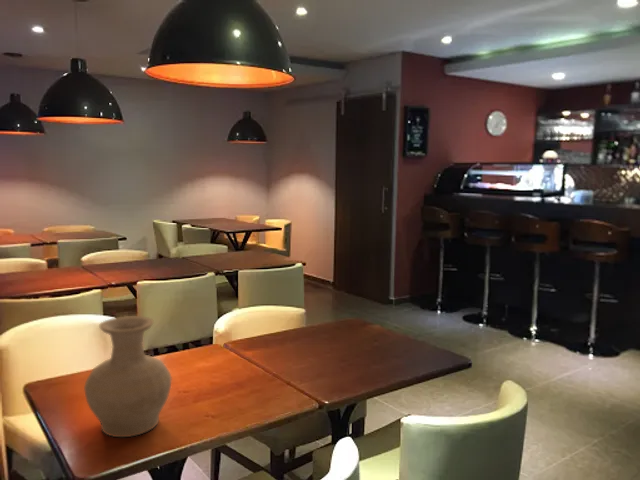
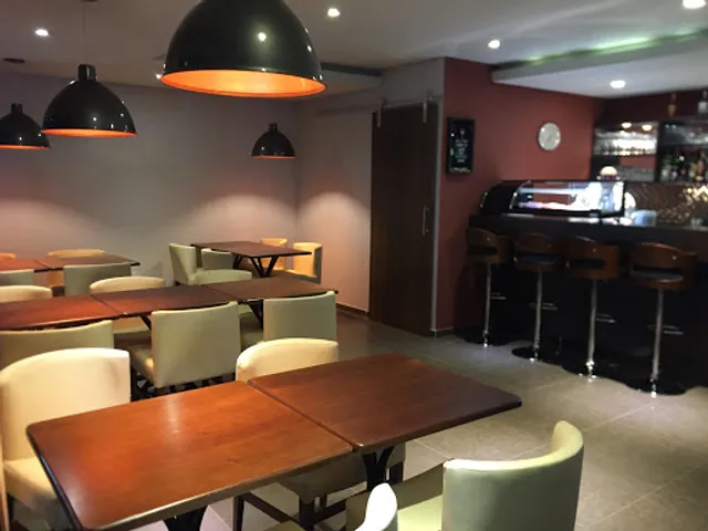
- vase (128, 374)
